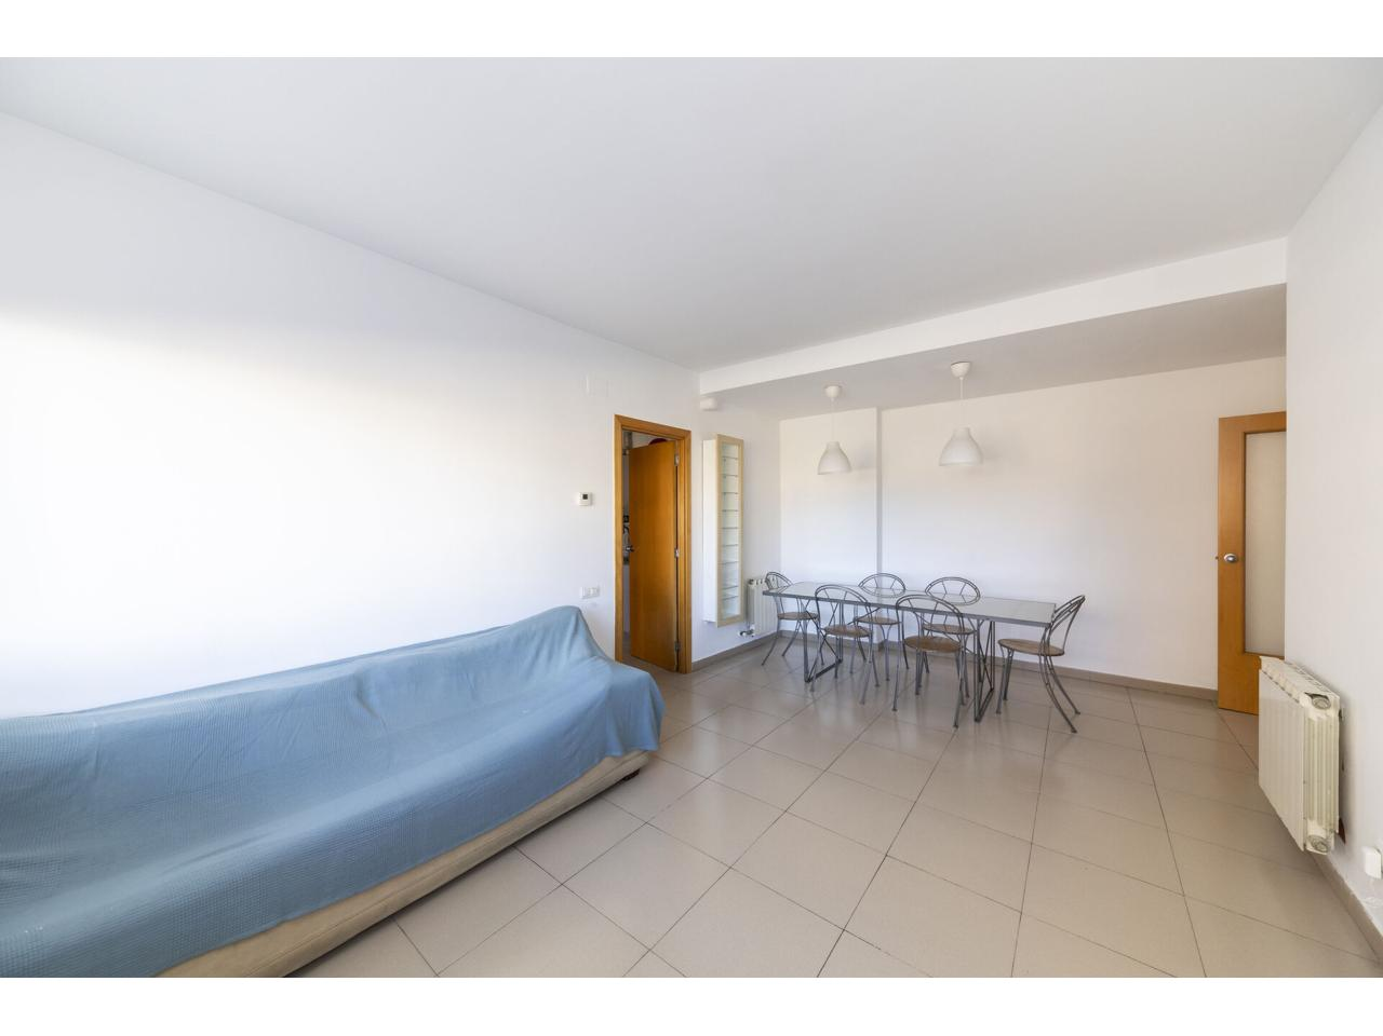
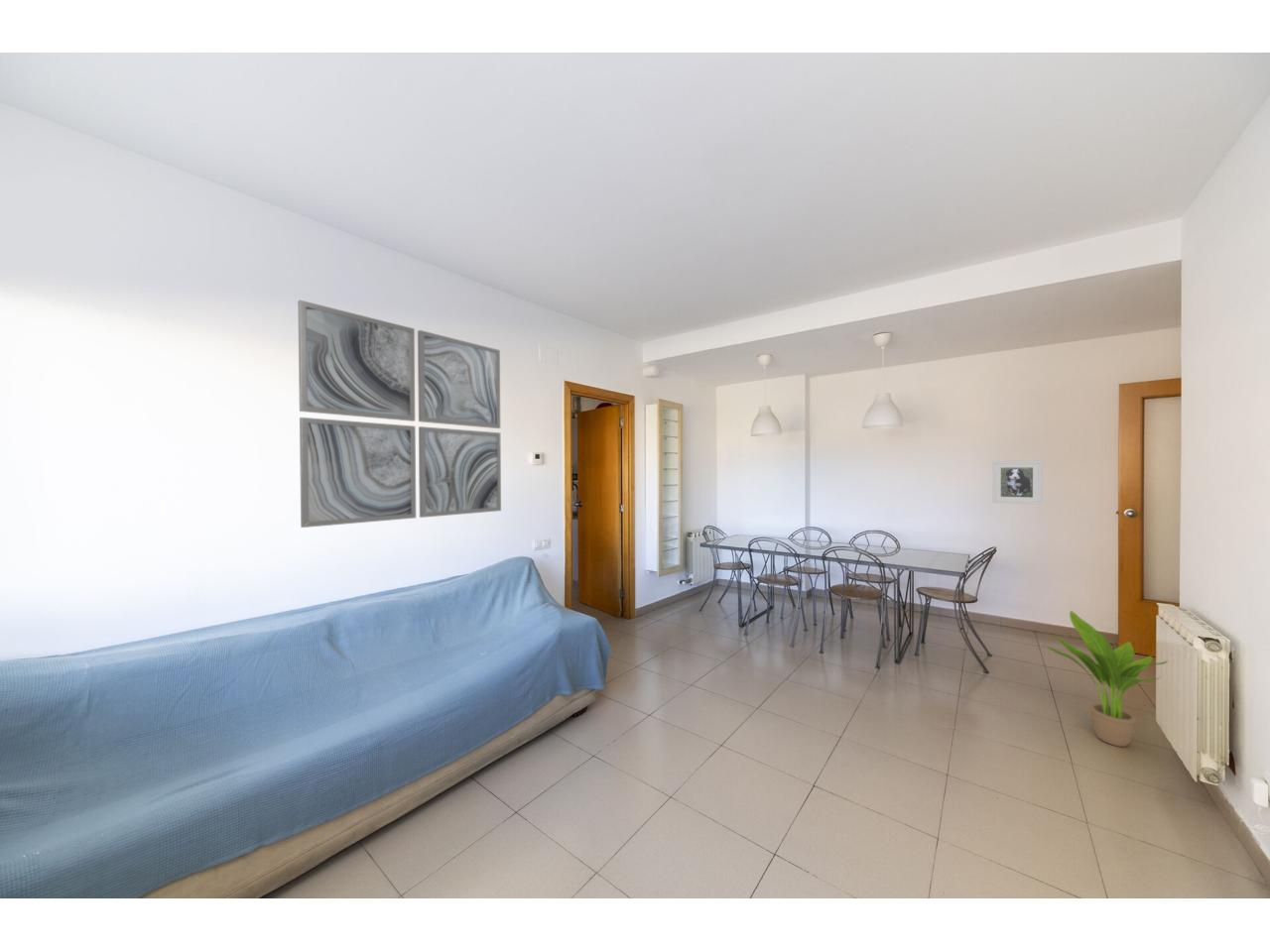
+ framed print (1016, 482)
+ wall art (419, 420)
+ potted plant (1099, 681)
